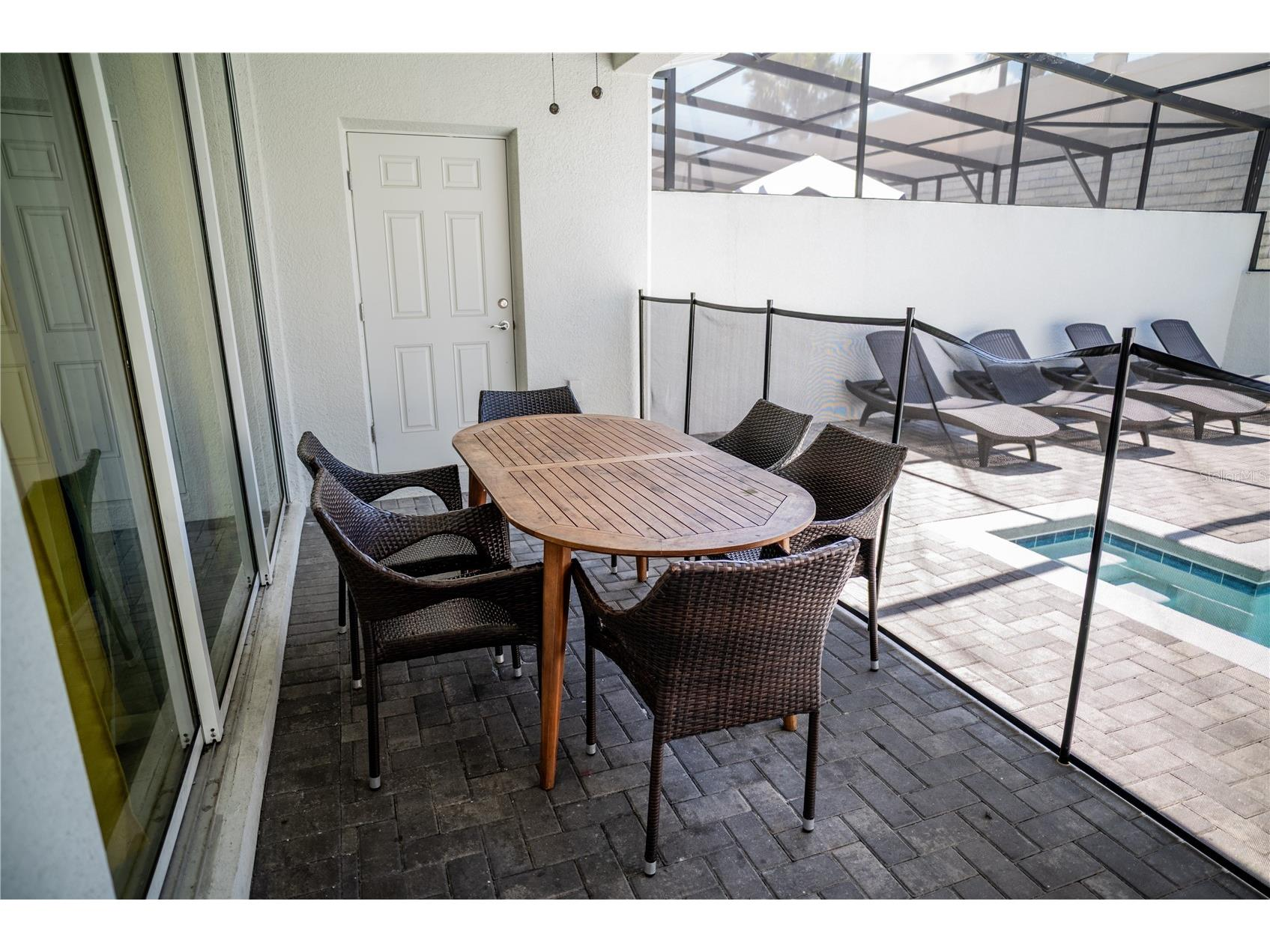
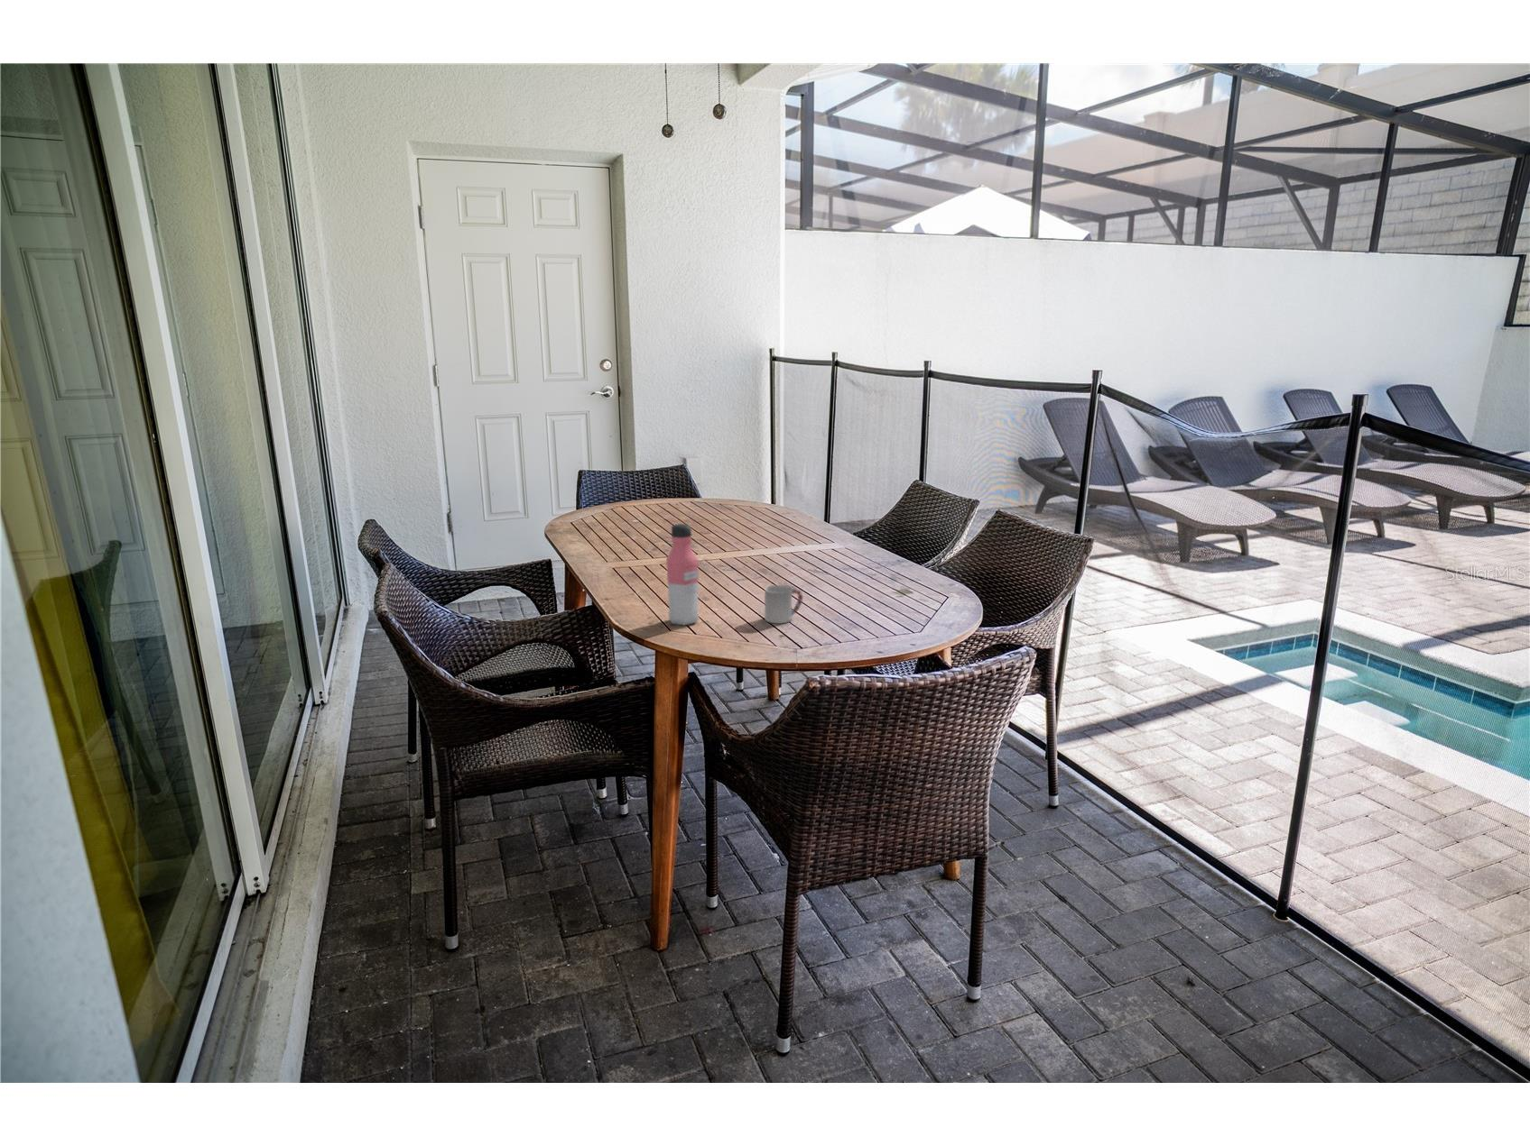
+ cup (783, 603)
+ water bottle (682, 573)
